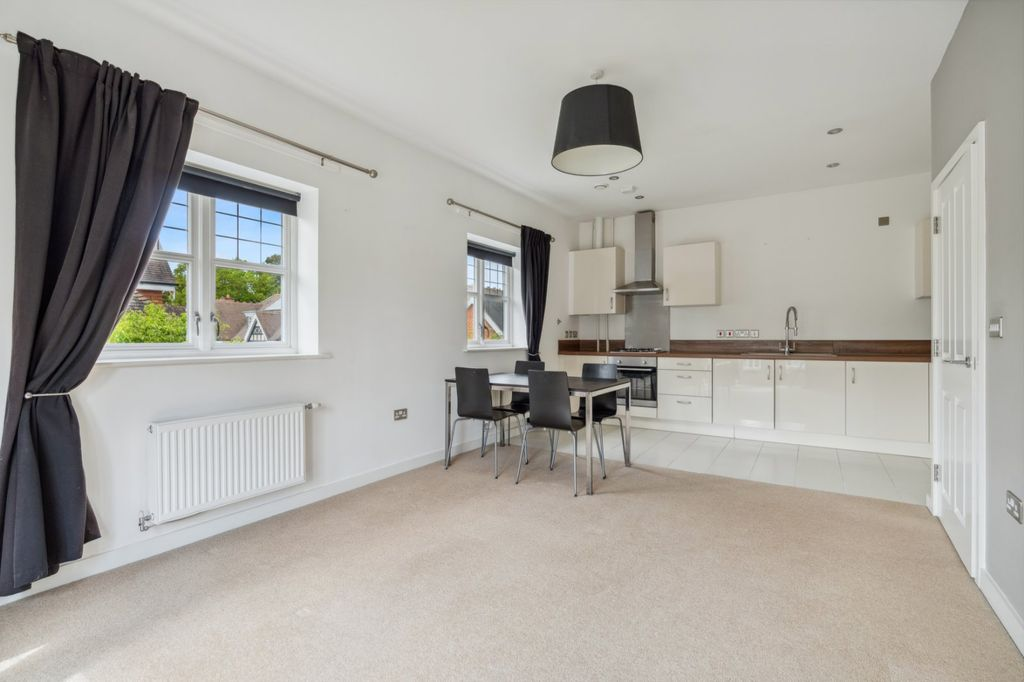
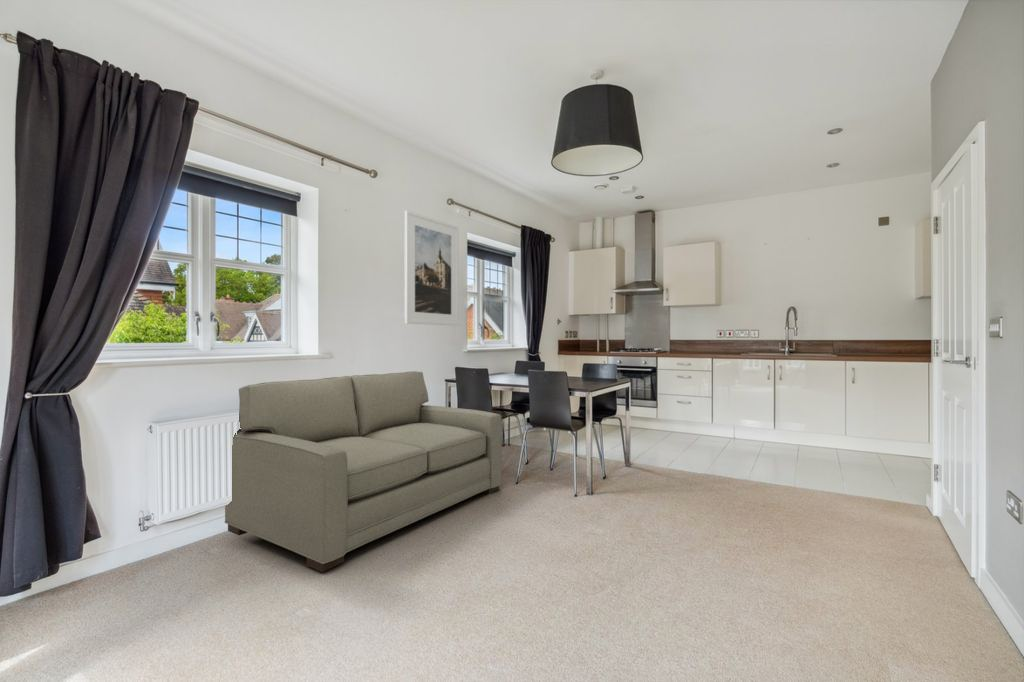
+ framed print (433, 271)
+ sofa (380, 442)
